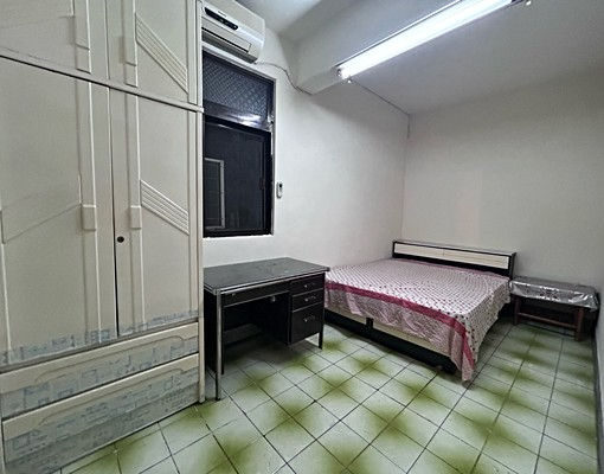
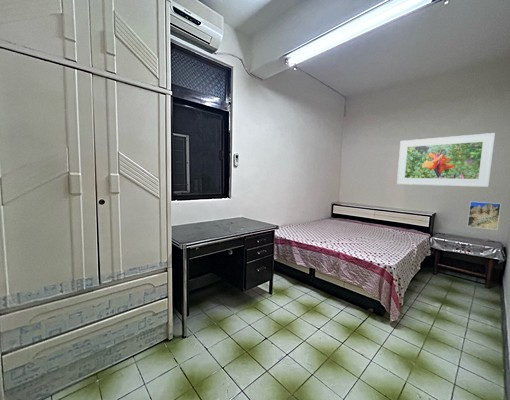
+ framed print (483, 215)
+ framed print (440, 161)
